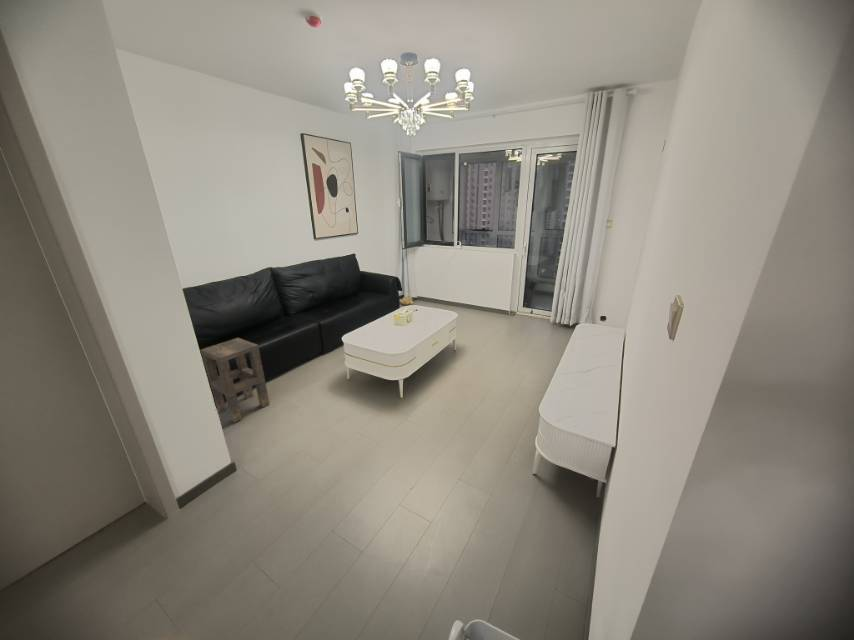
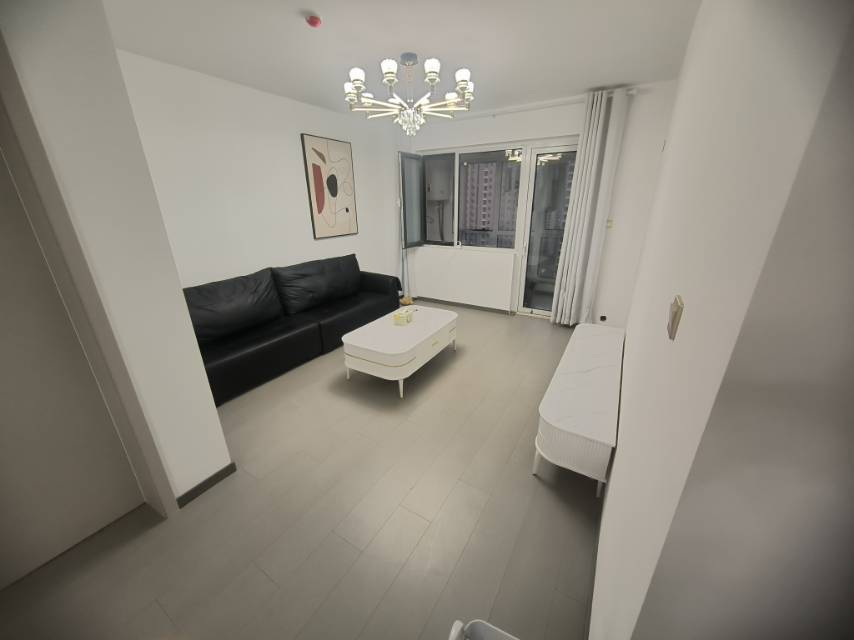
- side table (235, 378)
